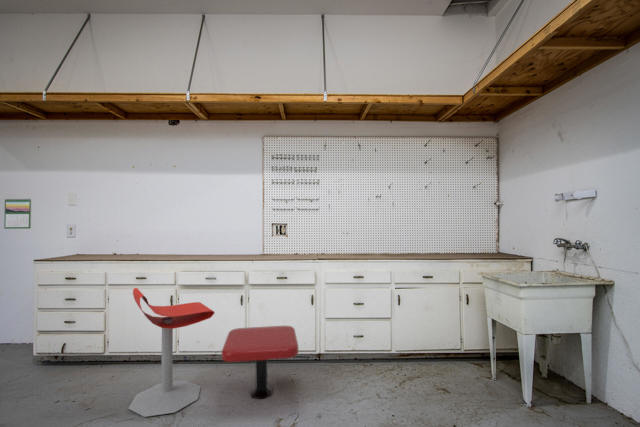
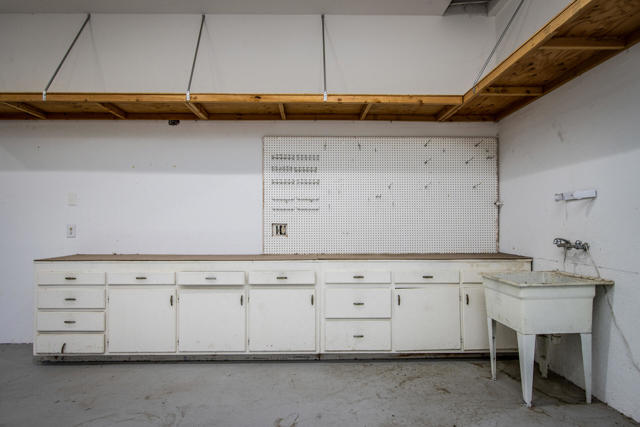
- calendar (17, 213)
- pedestal table (261, 364)
- stool (172, 341)
